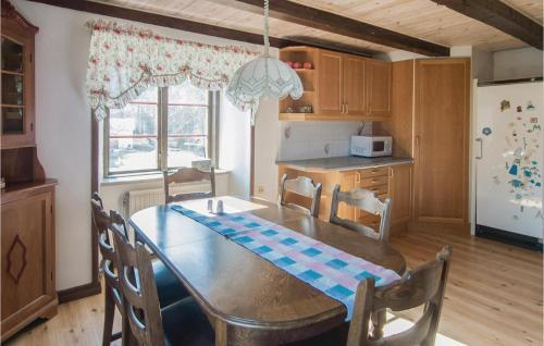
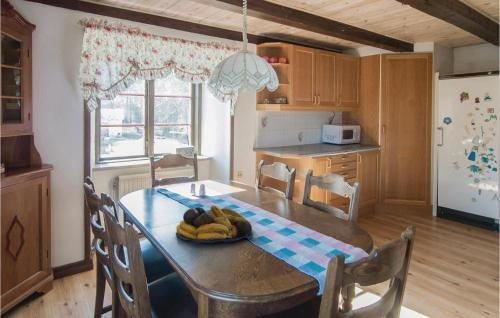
+ fruit bowl (214, 220)
